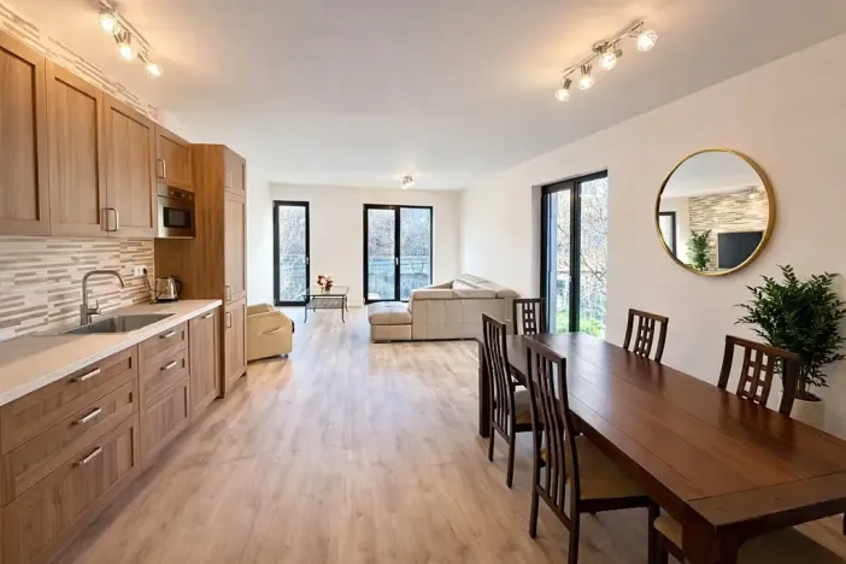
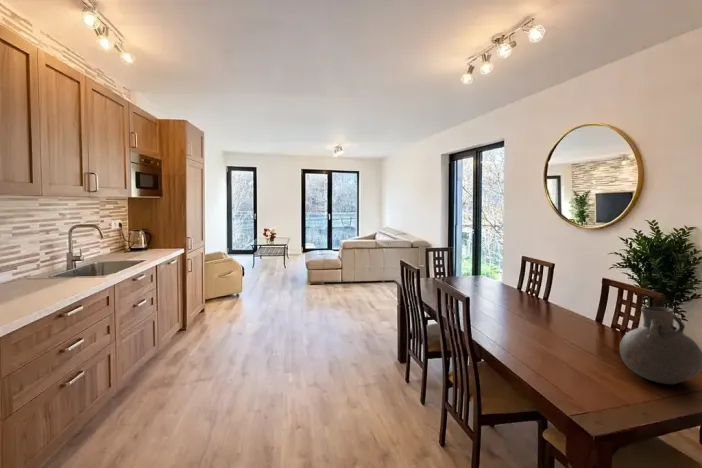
+ vase (659, 344)
